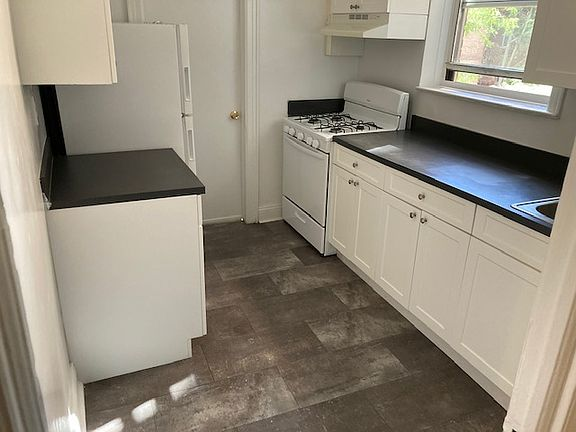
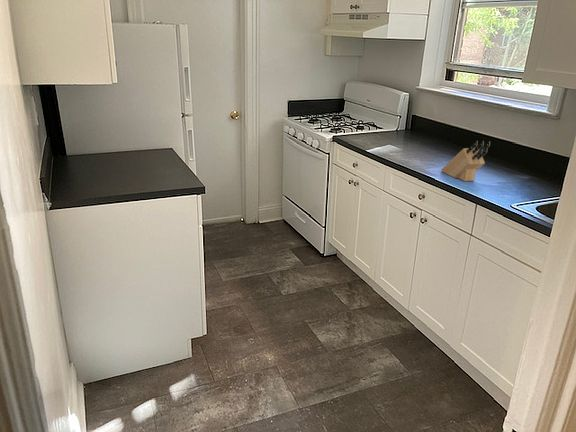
+ knife block (466, 157)
